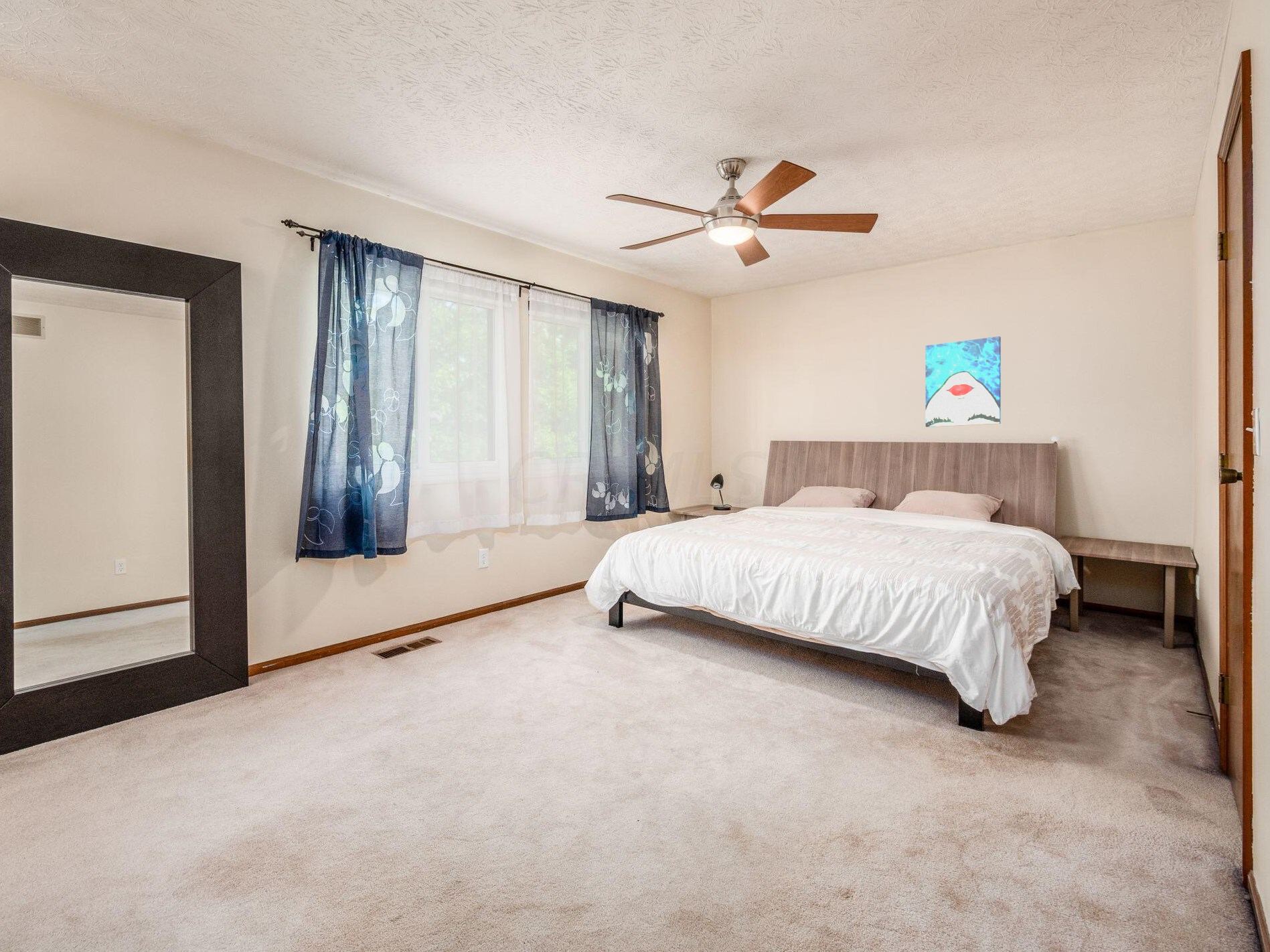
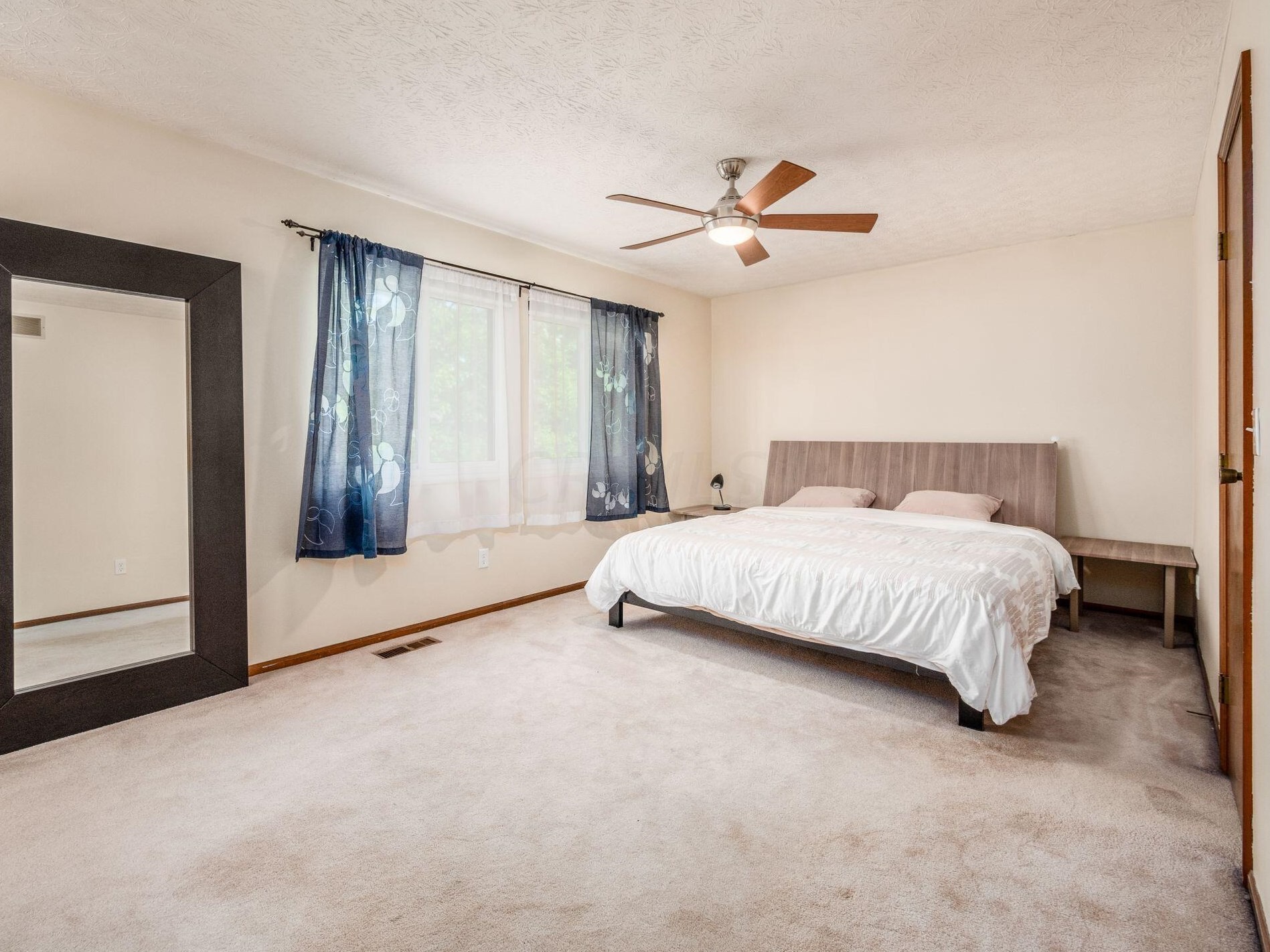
- wall art (961, 383)
